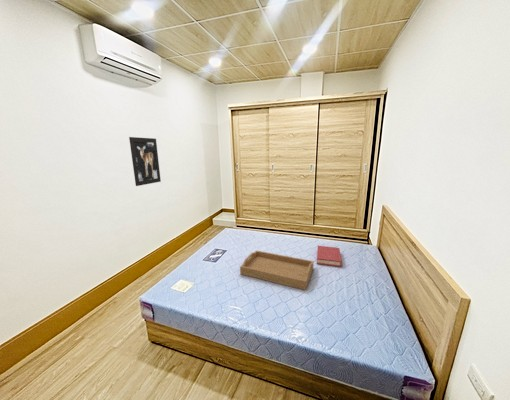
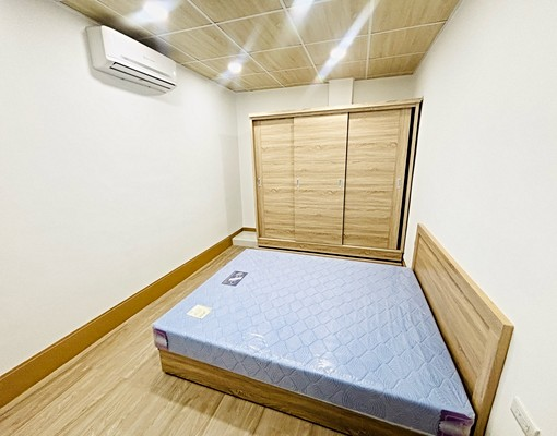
- wall art (146, 161)
- hardback book (328, 255)
- serving tray (277, 266)
